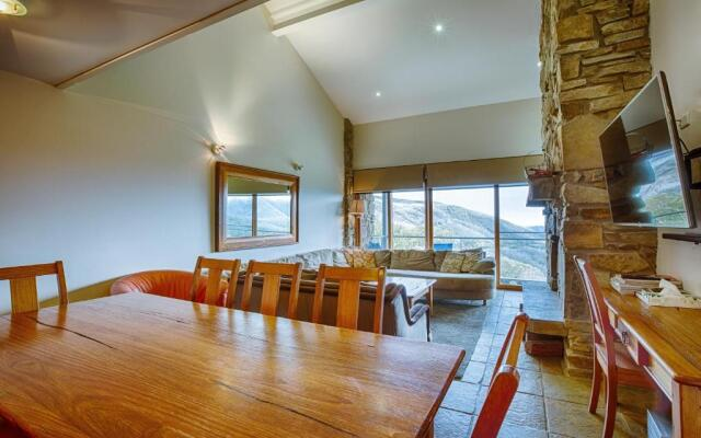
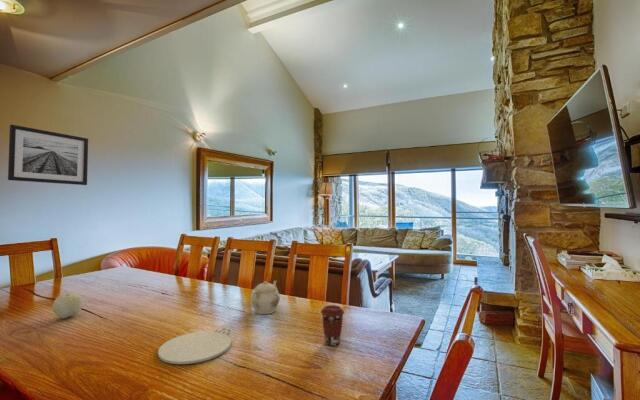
+ coffee cup (332, 325)
+ plate (201, 343)
+ fruit (67, 305)
+ wall art (51, 157)
+ teapot (264, 296)
